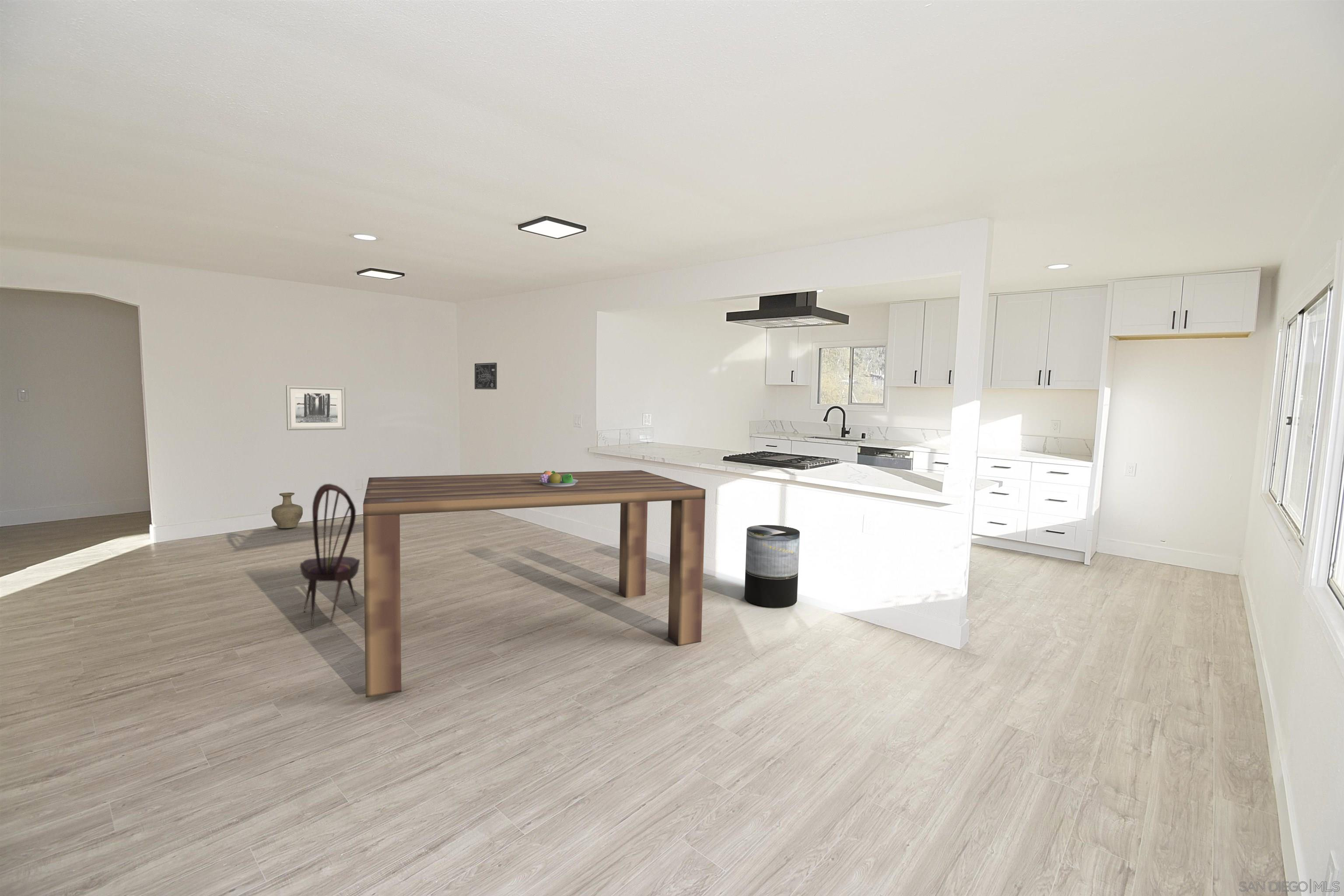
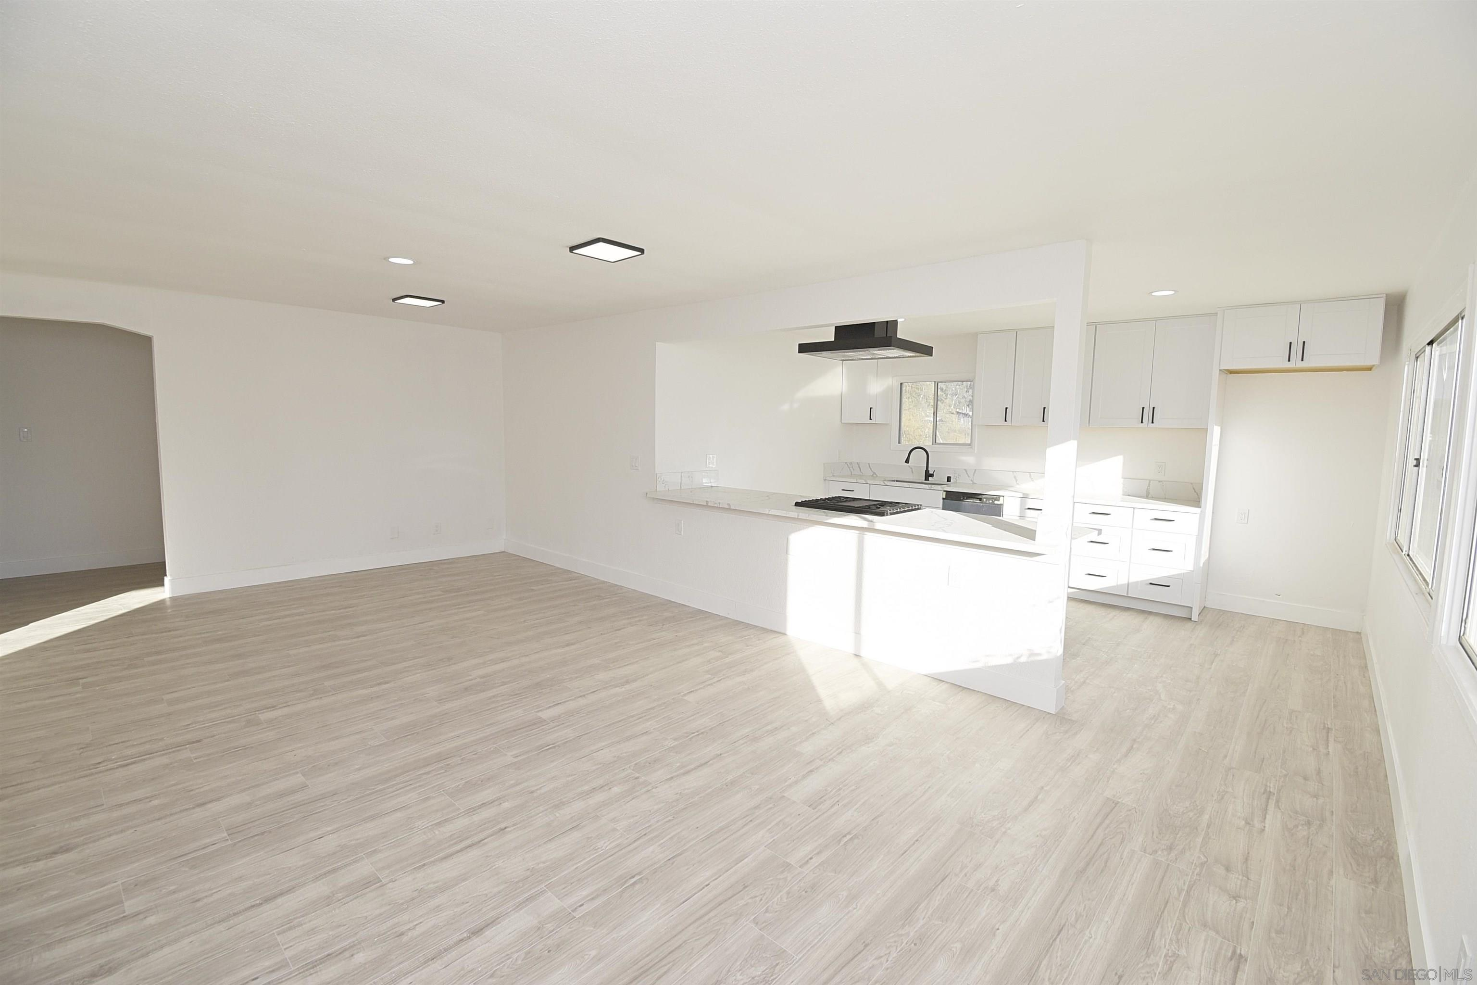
- wall art (485, 376)
- fruit bowl (559, 476)
- wall art (317, 408)
- trash can (772, 564)
- dining chair (329, 550)
- vase (287, 510)
- dining table (530, 508)
